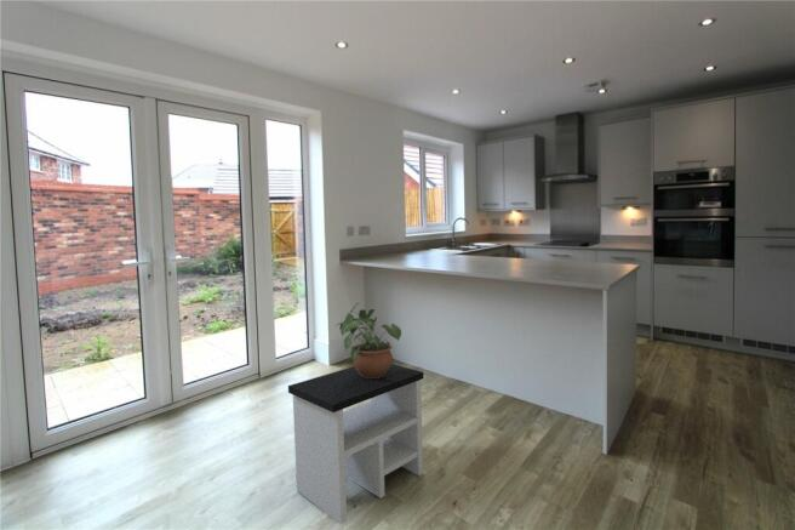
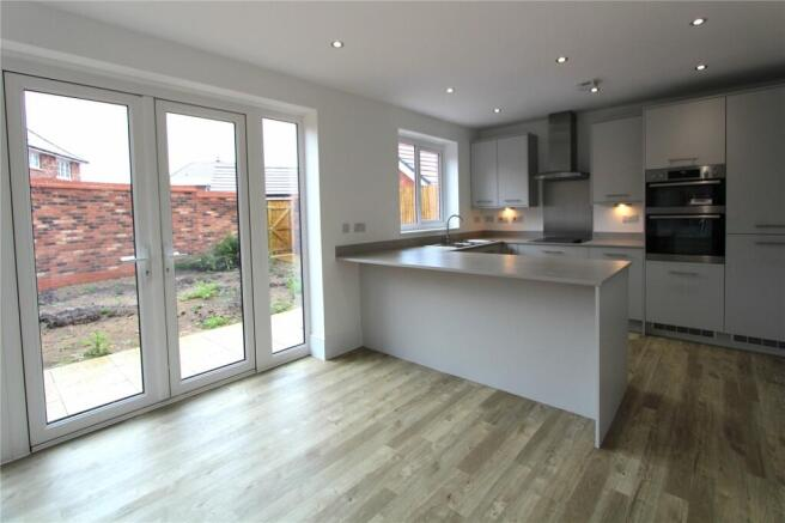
- potted plant (365, 338)
- side table (360, 431)
